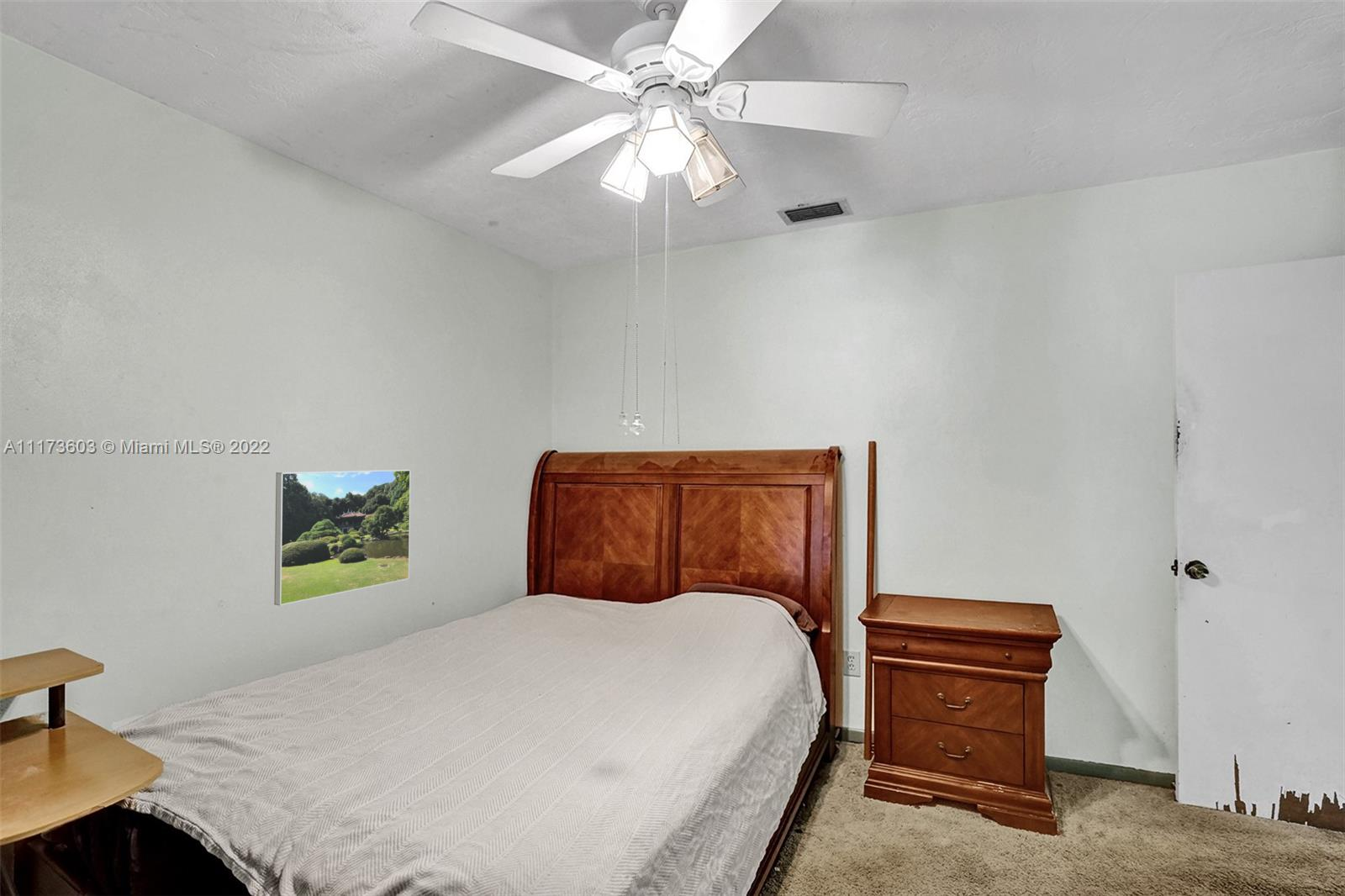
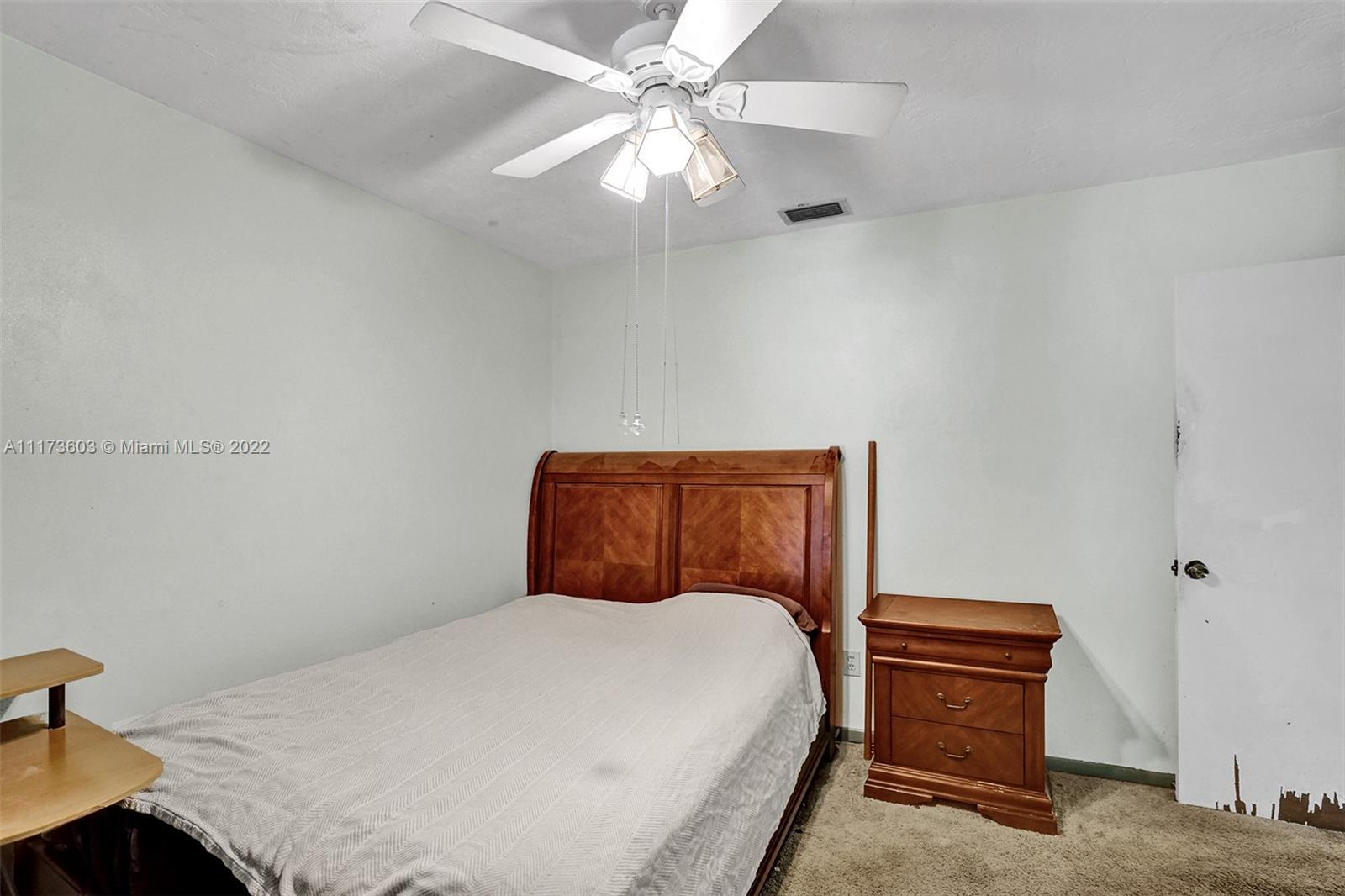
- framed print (349, 530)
